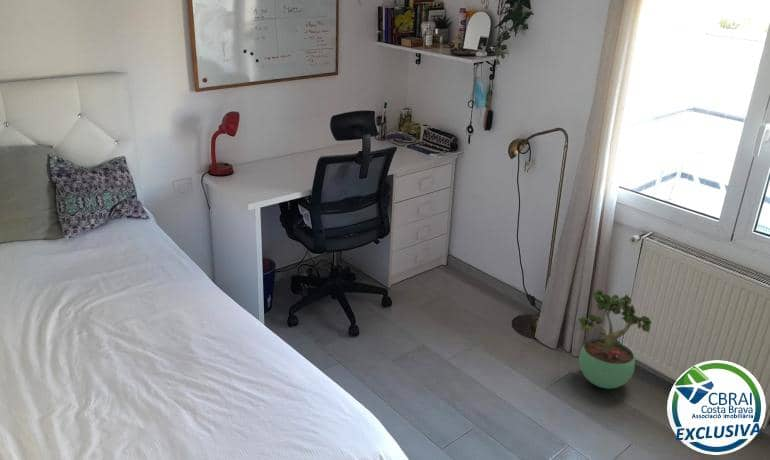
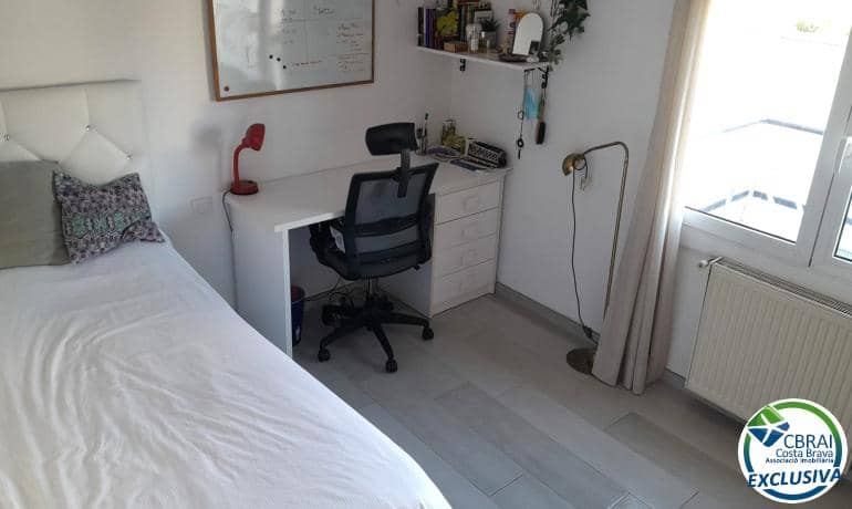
- potted plant (613, 339)
